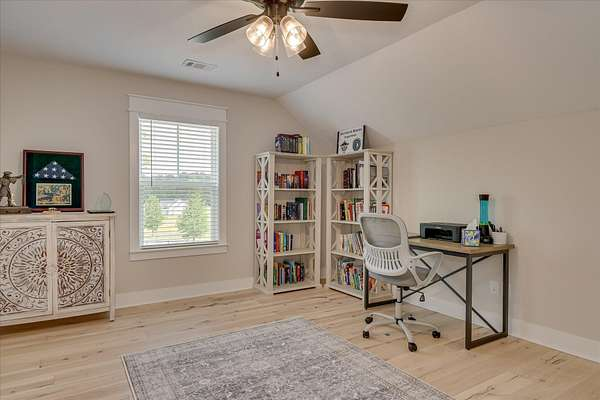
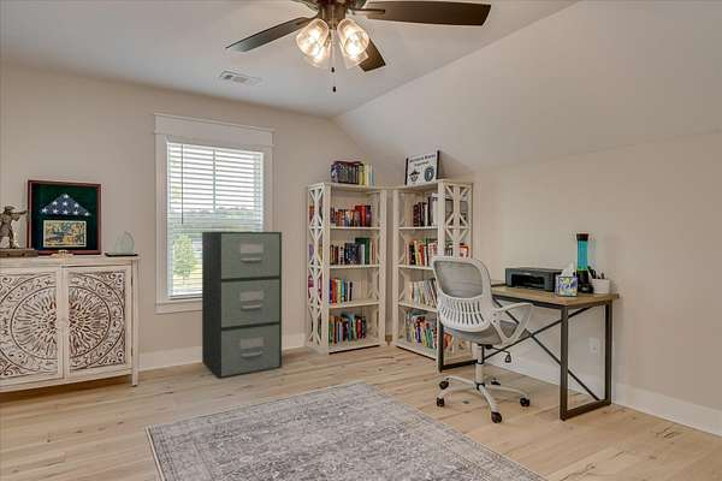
+ filing cabinet (242, 298)
